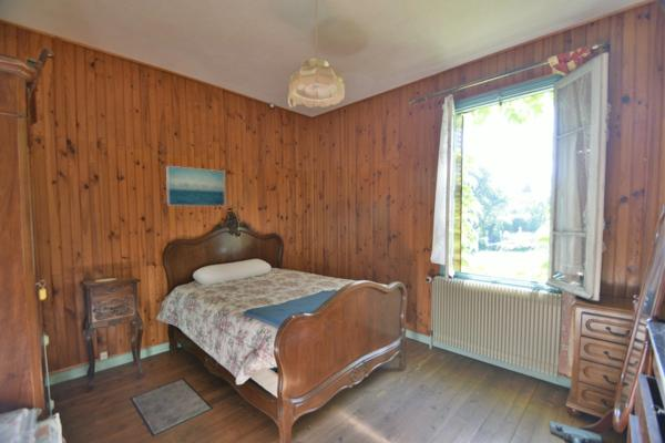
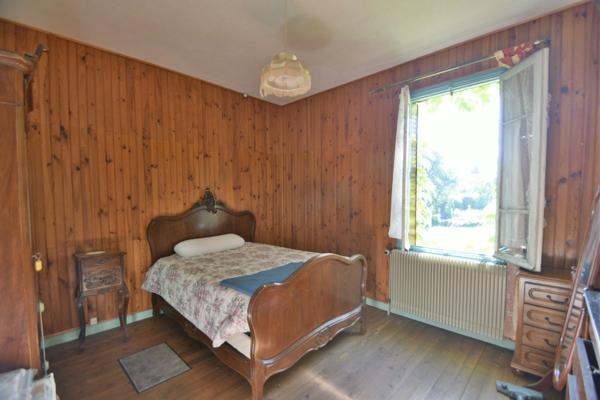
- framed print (197, 187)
